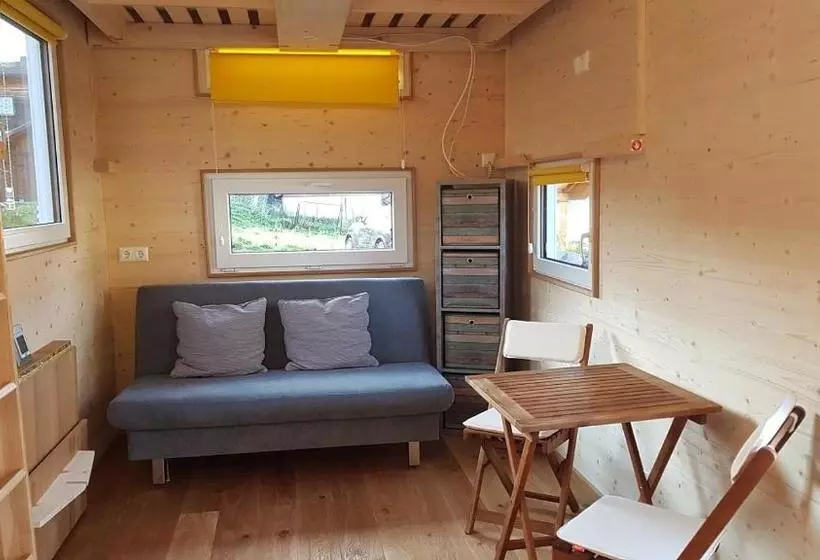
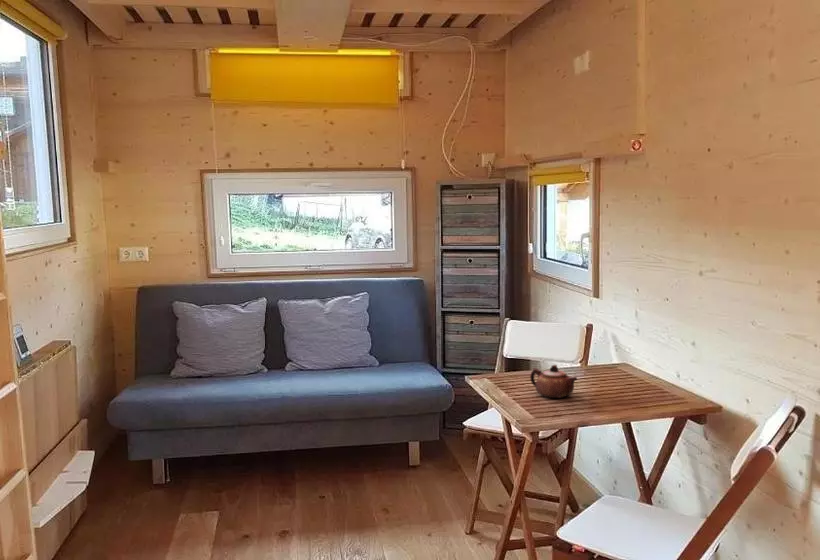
+ teapot (553, 379)
